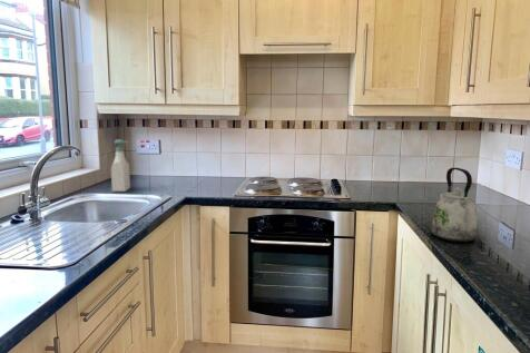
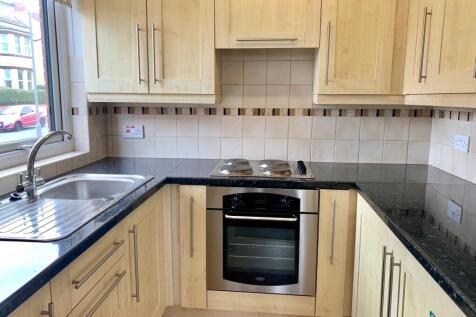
- soap bottle (121, 164)
- kettle (452, 202)
